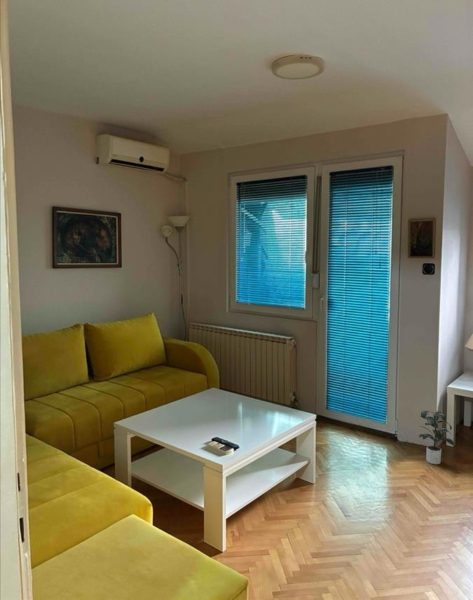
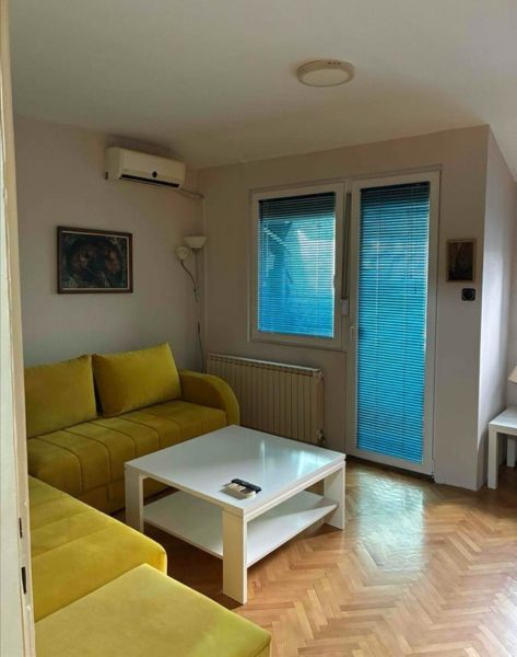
- potted plant (438, 436)
